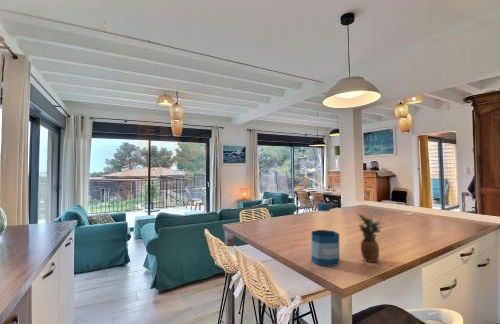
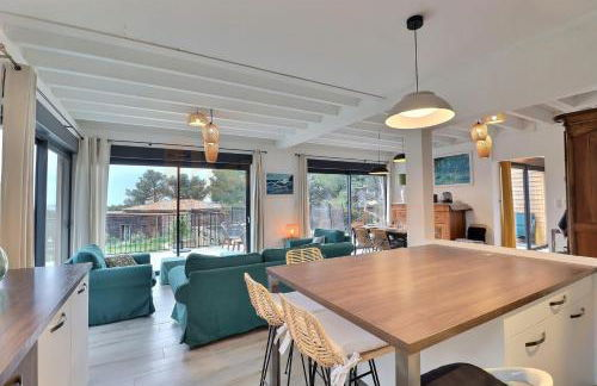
- bottle (324, 232)
- fruit (370, 236)
